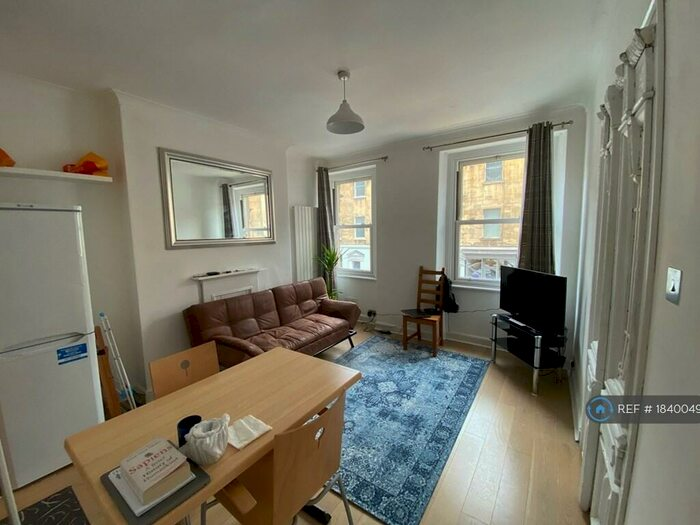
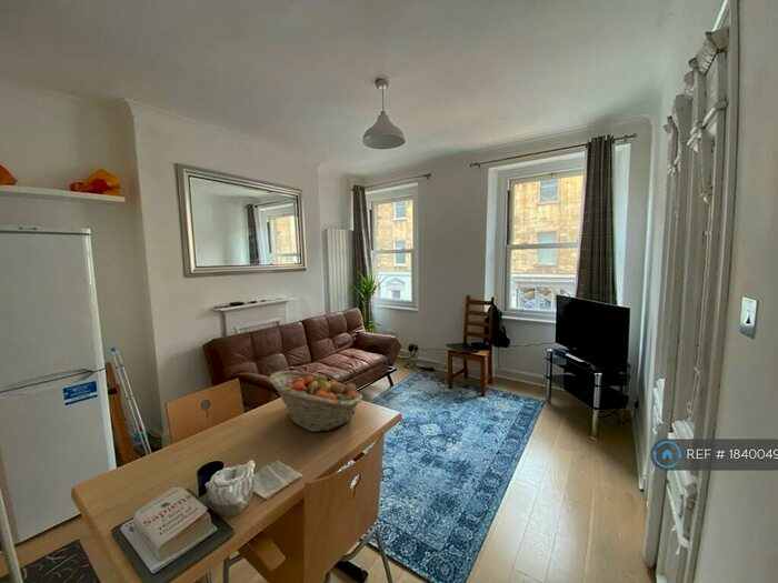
+ fruit basket (316, 393)
